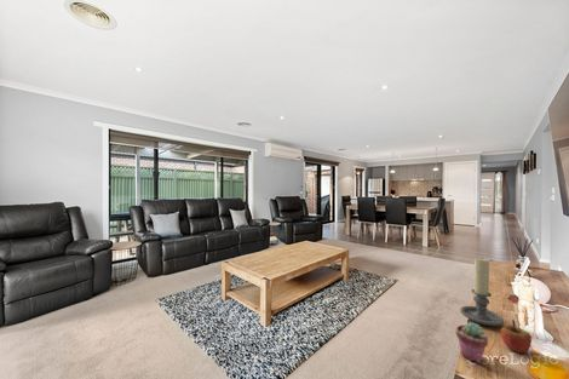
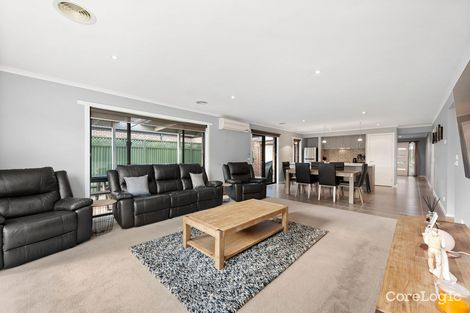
- candle holder (481, 287)
- apple (515, 334)
- potted succulent (471, 339)
